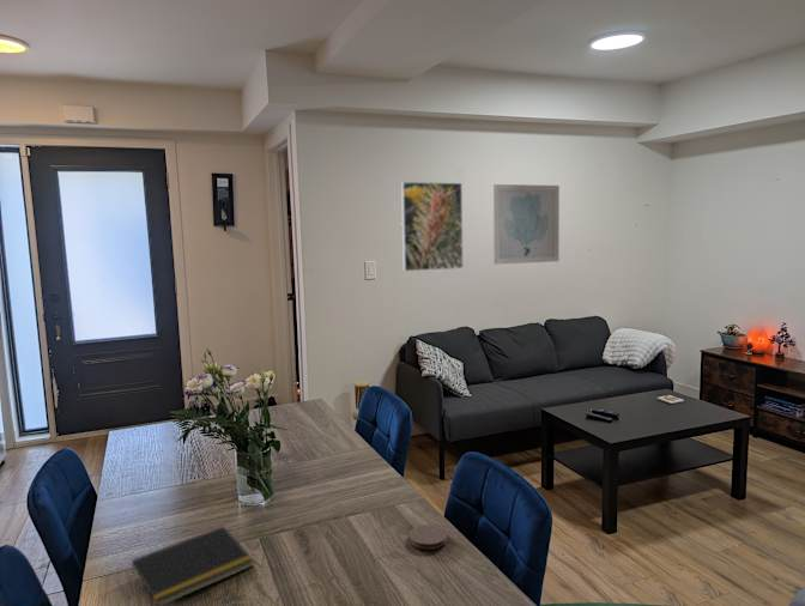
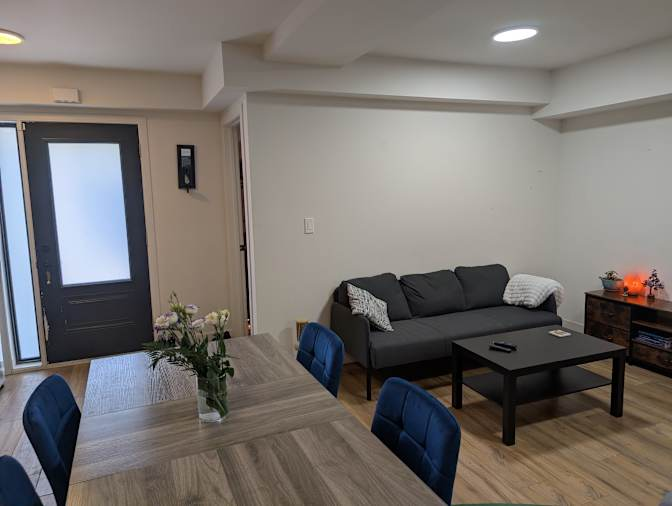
- coaster (428, 537)
- wall art (526, 224)
- notepad (193, 562)
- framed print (432, 226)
